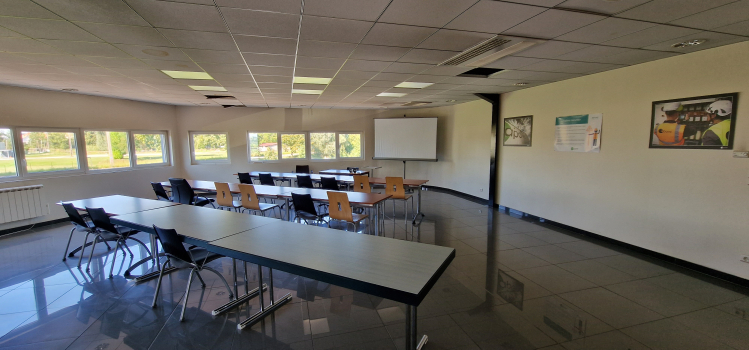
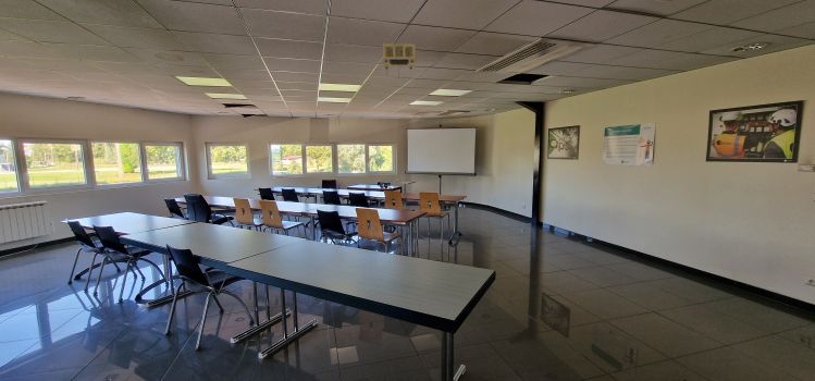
+ projector (398, 59)
